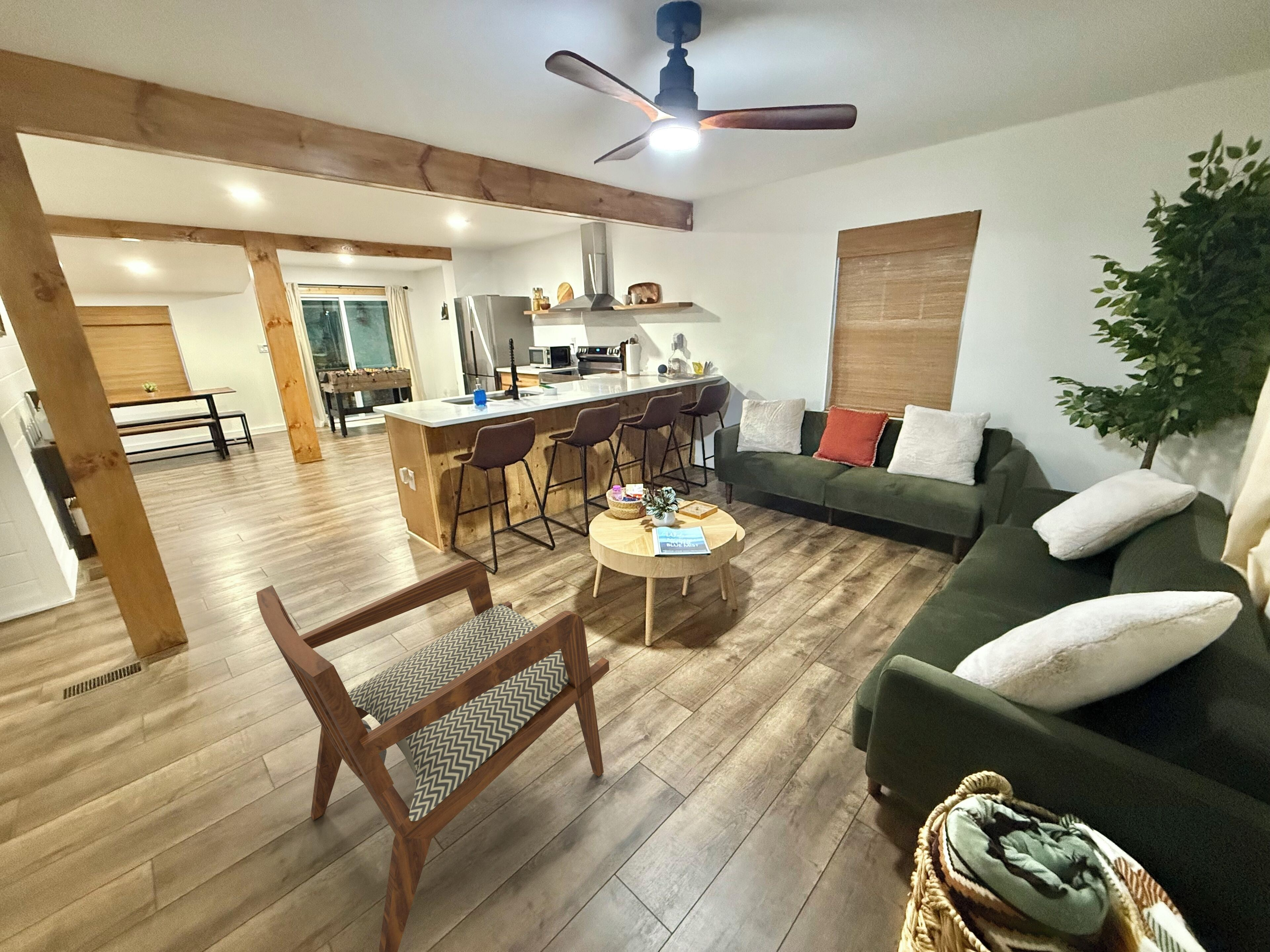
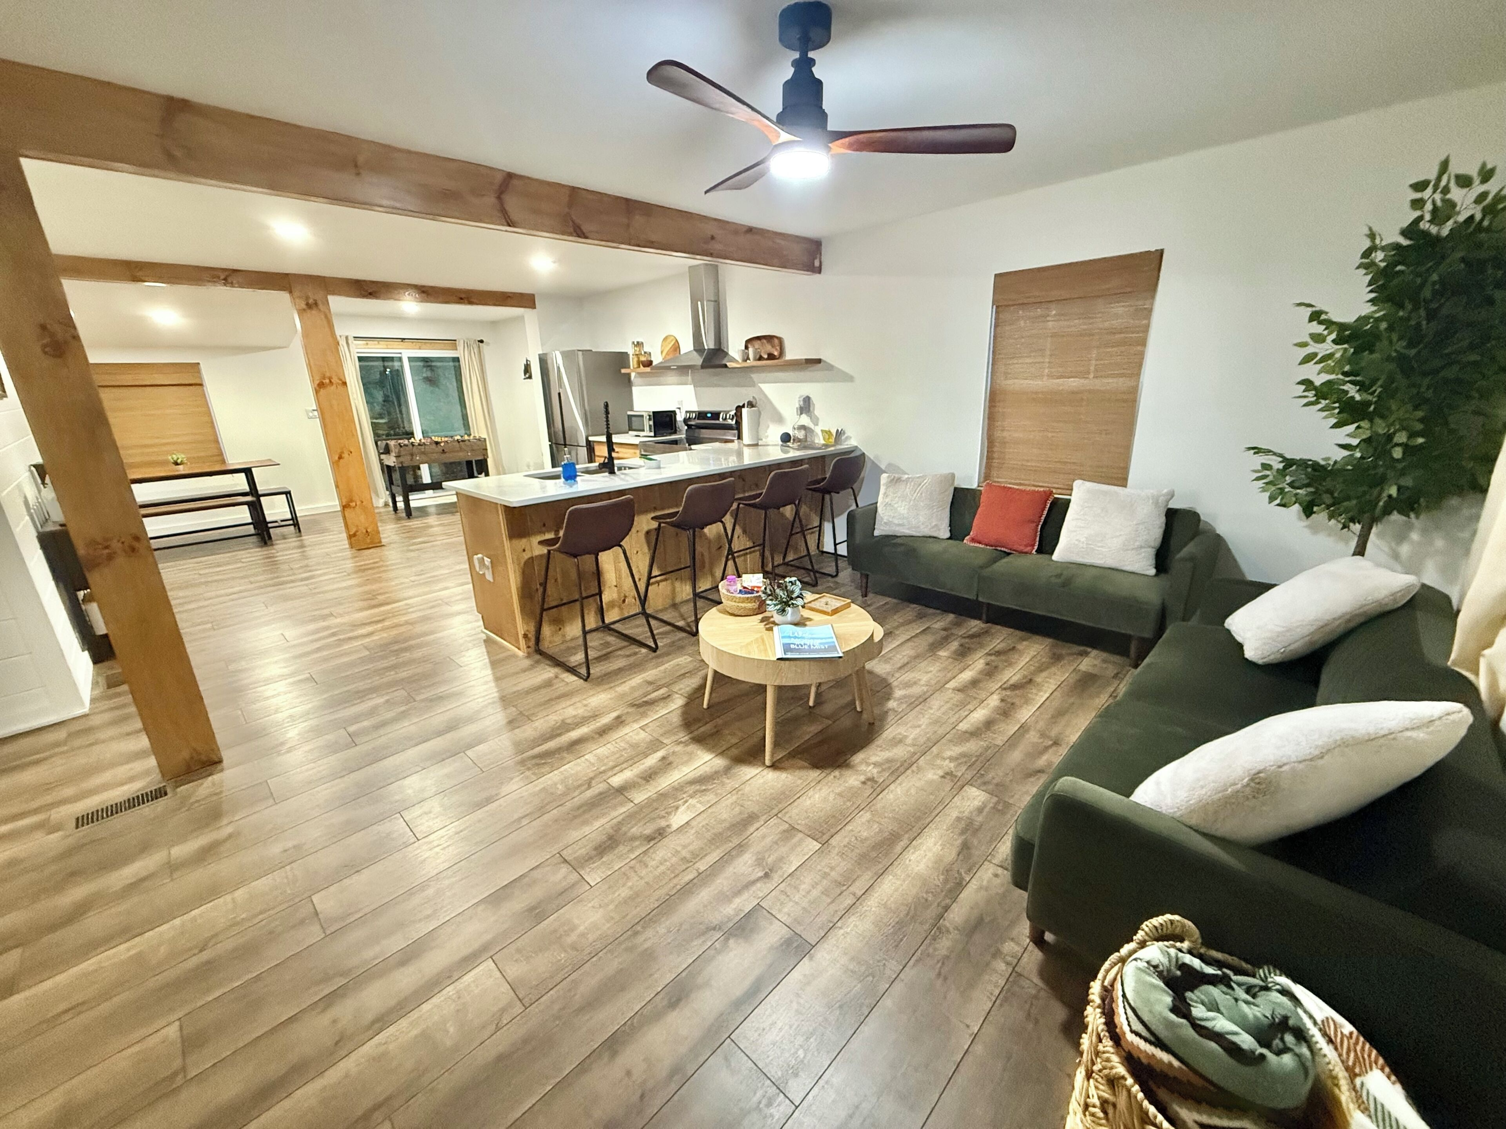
- armchair (453, 686)
